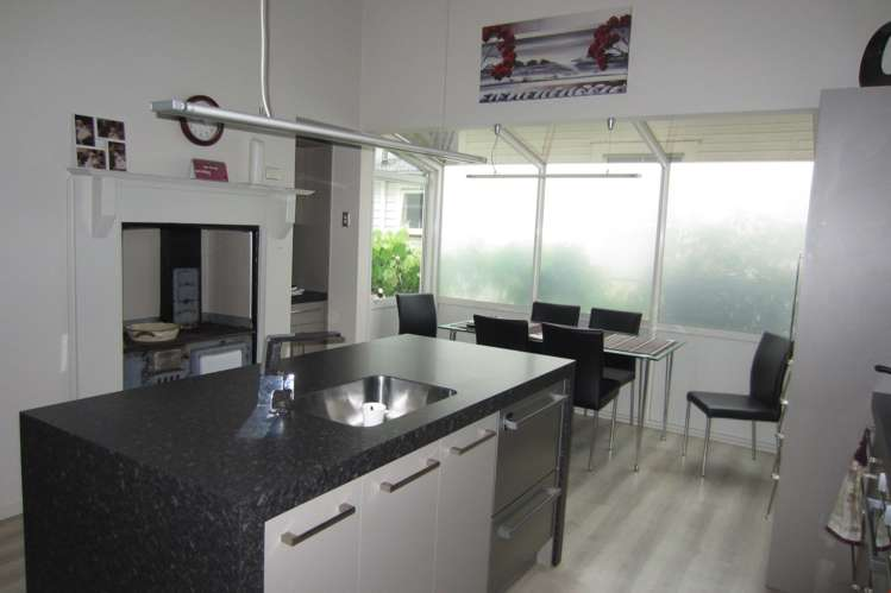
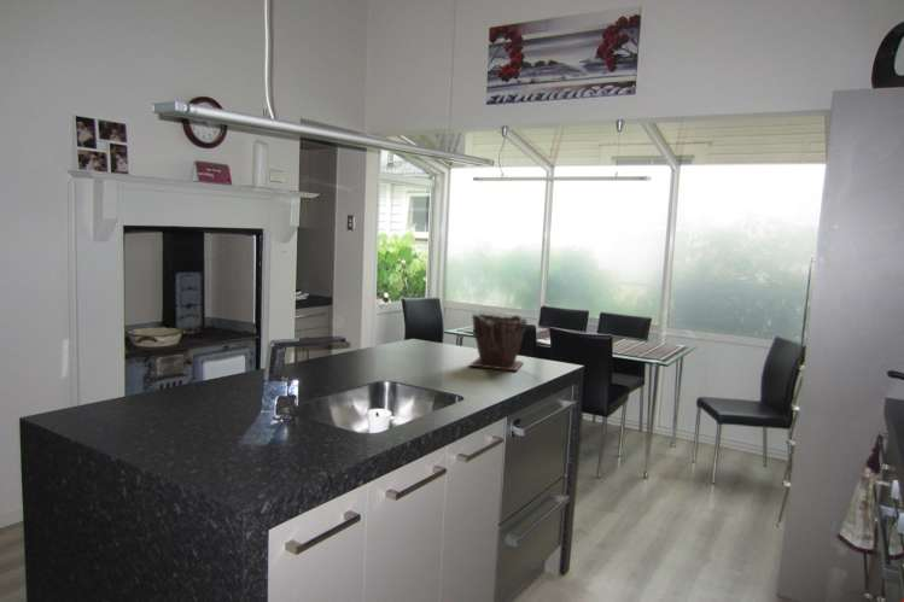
+ plant pot (497, 339)
